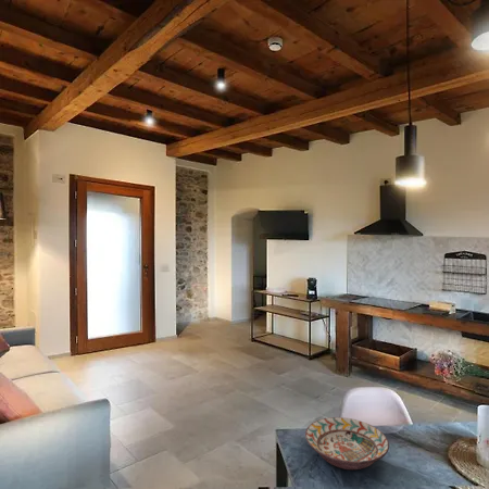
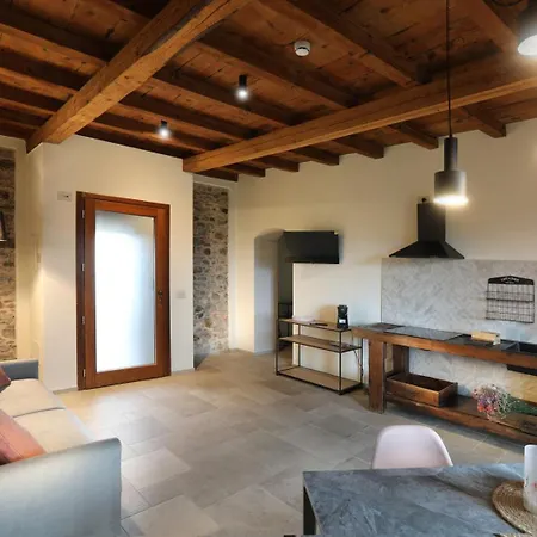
- decorative bowl (346, 447)
